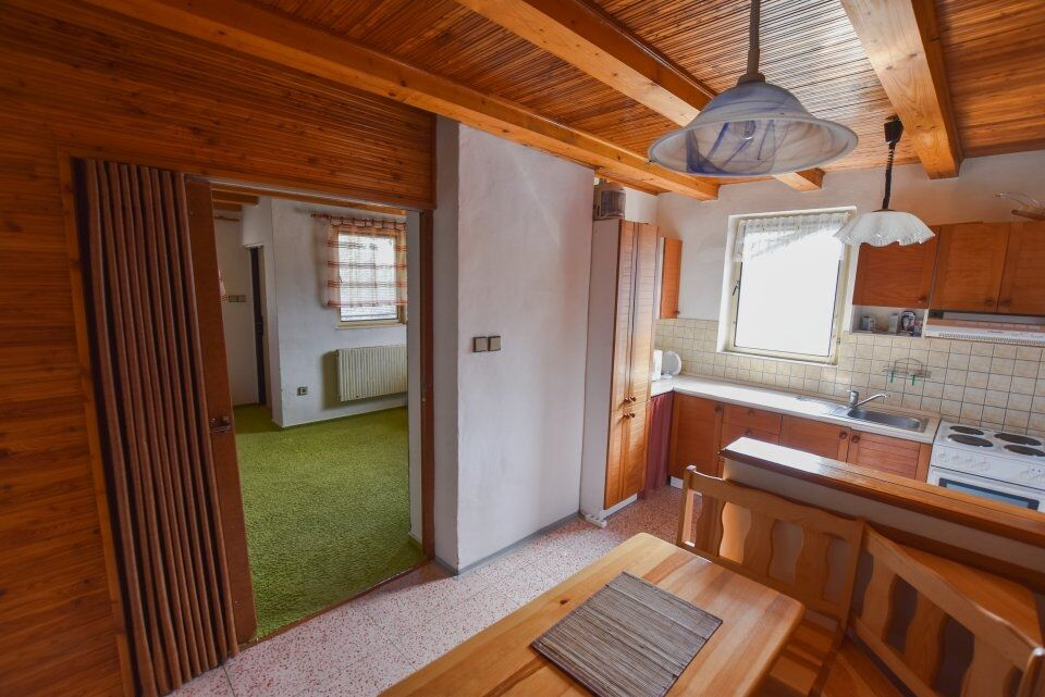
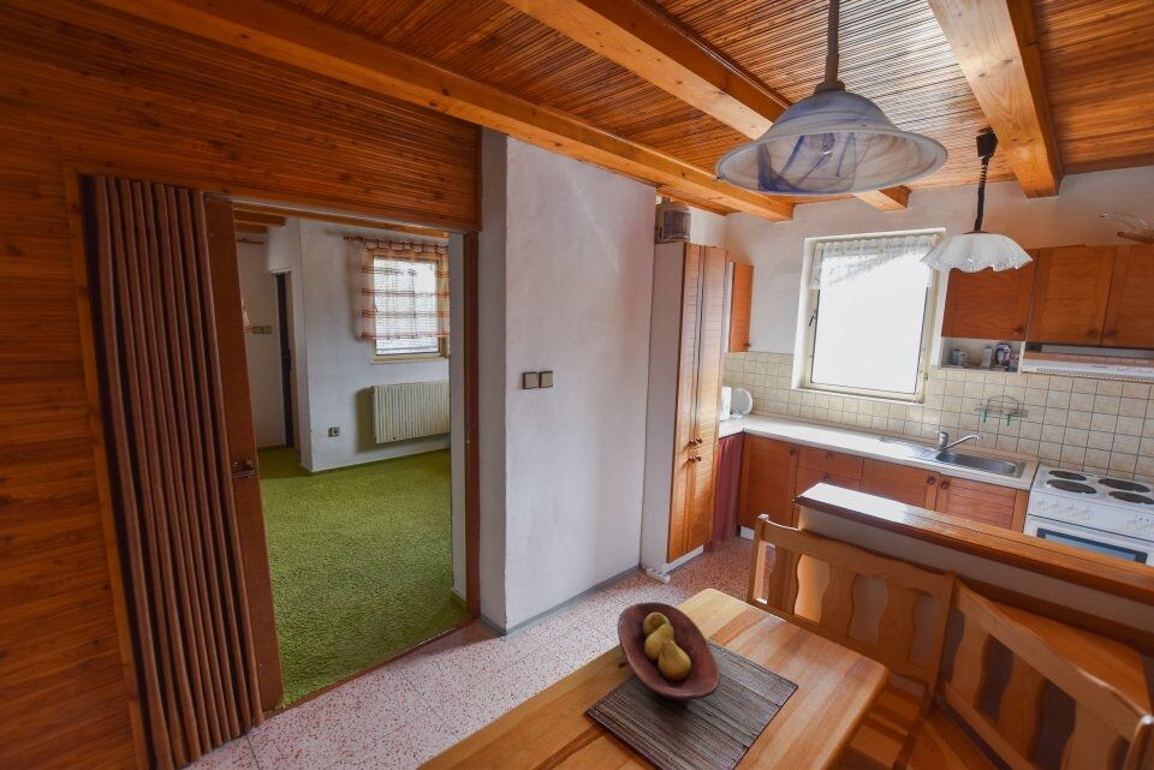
+ fruit bowl (665, 645)
